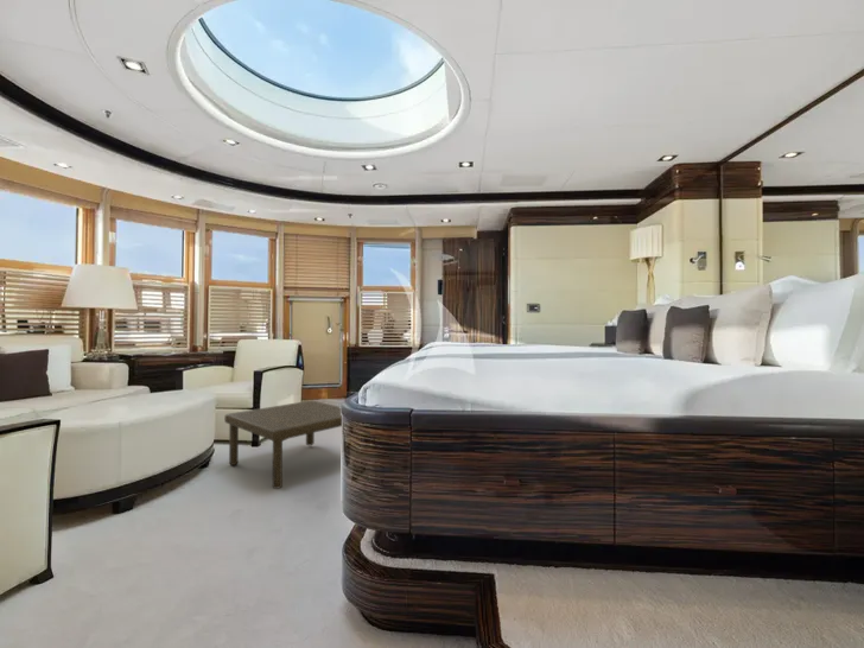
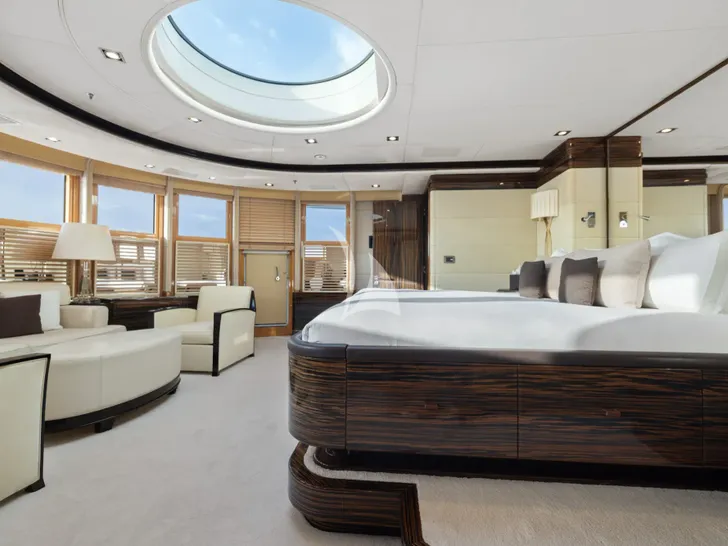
- coffee table (296, 436)
